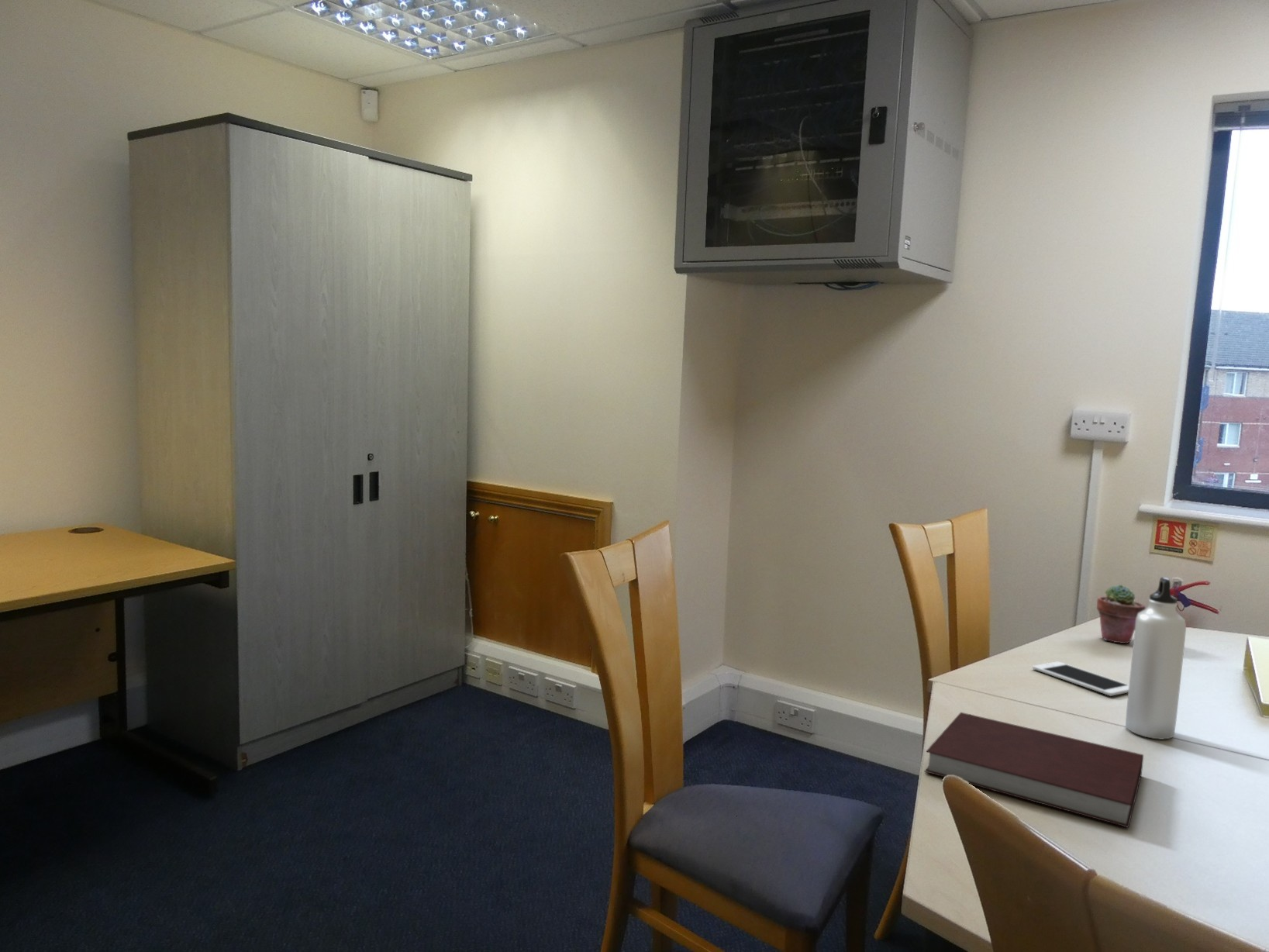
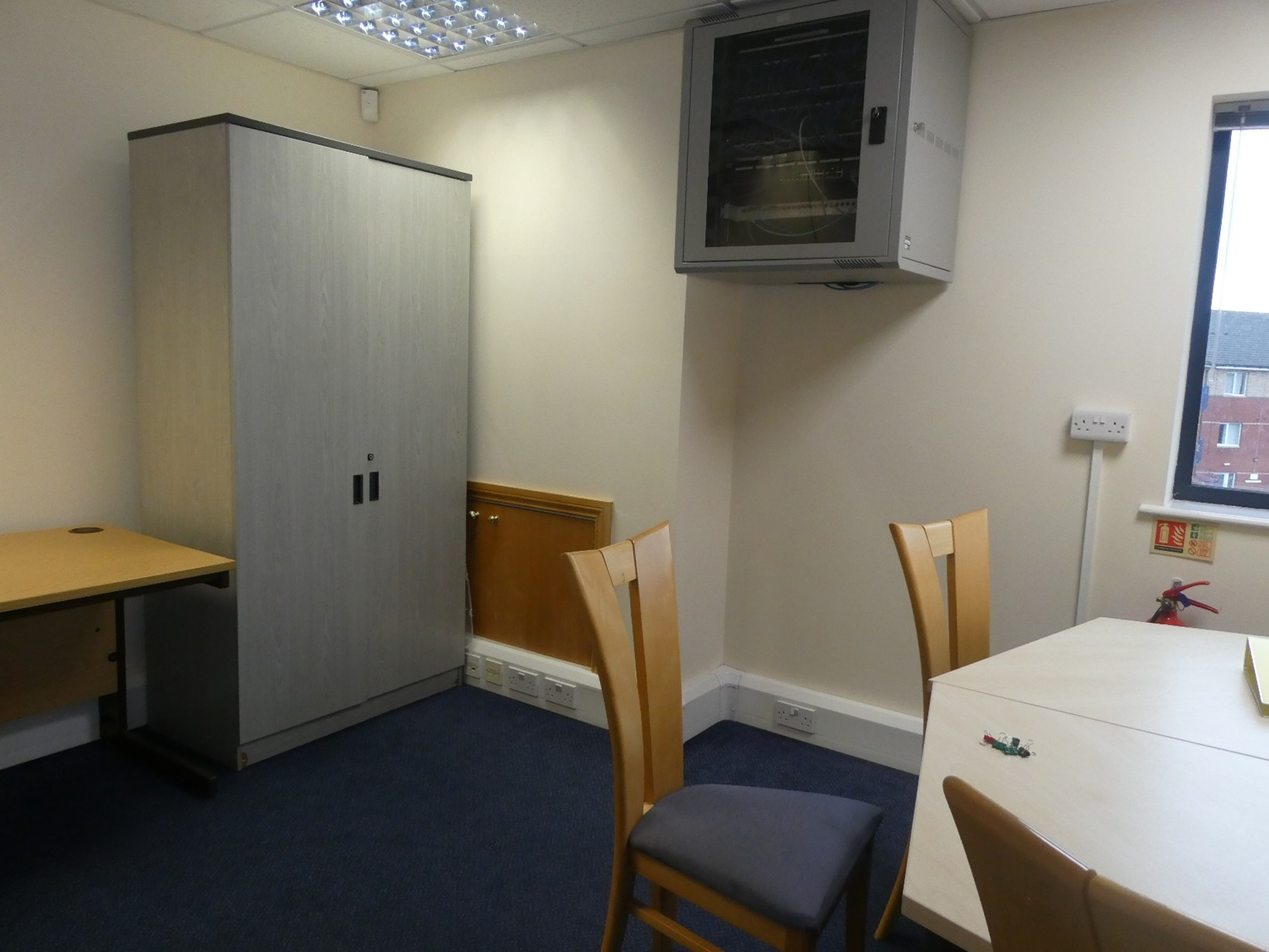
- water bottle (1157, 655)
- potted succulent (1119, 612)
- notebook (1034, 763)
- cell phone (1082, 678)
